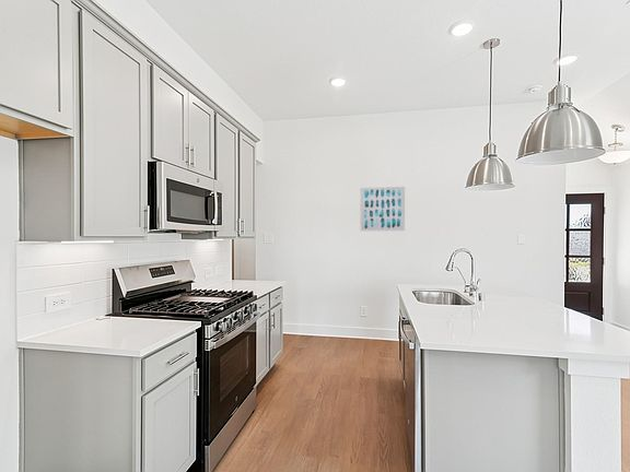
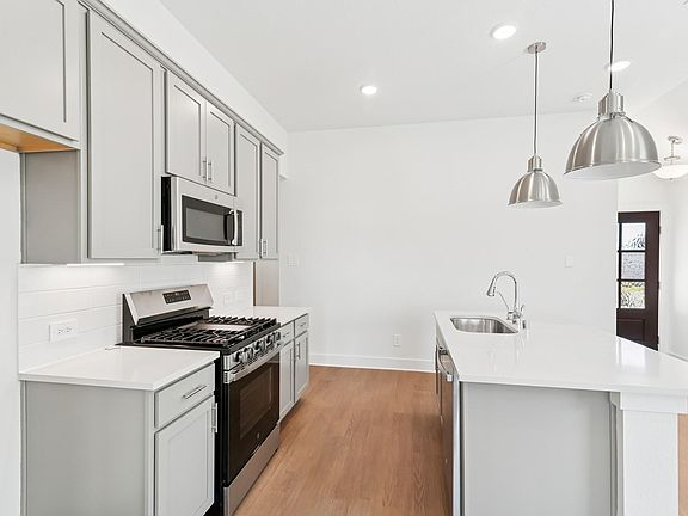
- wall art (382, 209)
